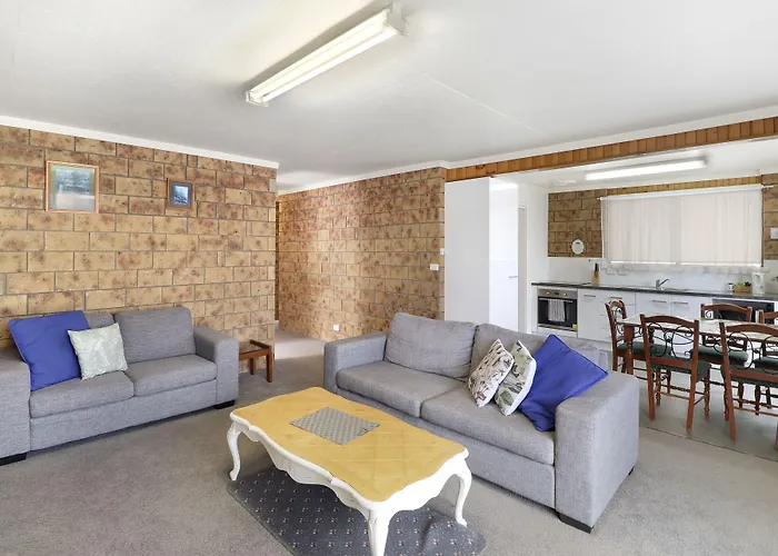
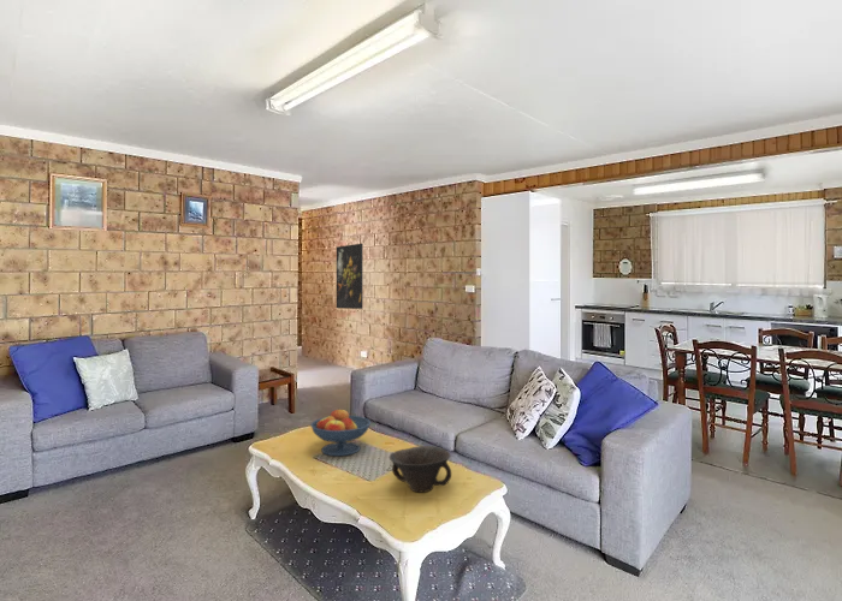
+ bowl (420, 470)
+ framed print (349, 276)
+ fruit bowl (340, 430)
